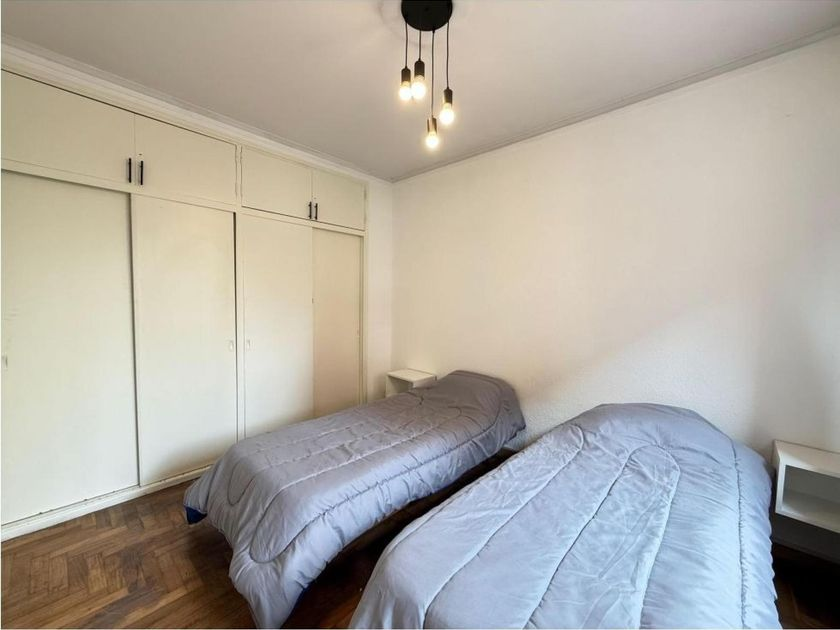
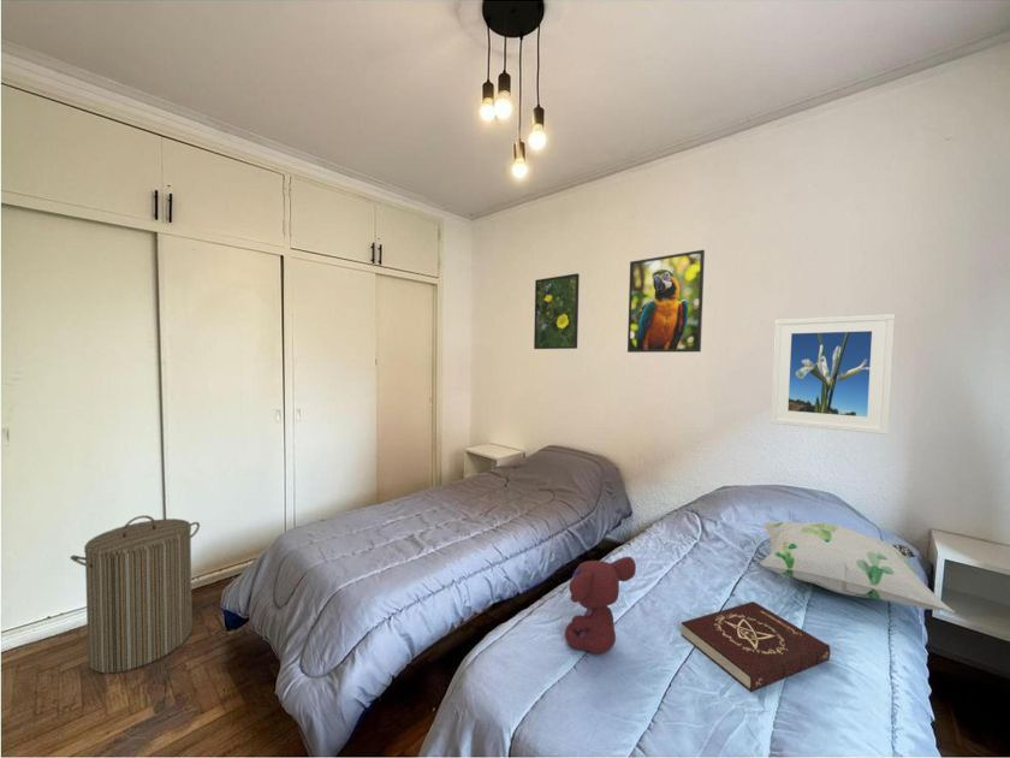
+ decorative pillow (838, 556)
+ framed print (556, 313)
+ teddy bear (593, 602)
+ book (753, 640)
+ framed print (663, 304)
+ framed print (827, 373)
+ laundry hamper (142, 580)
